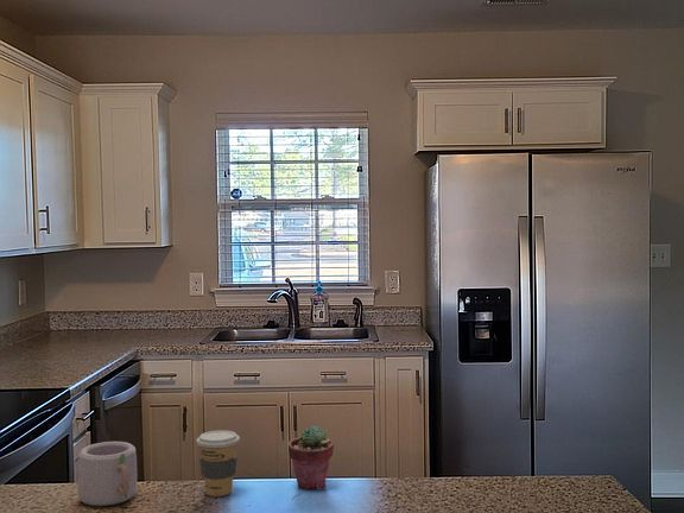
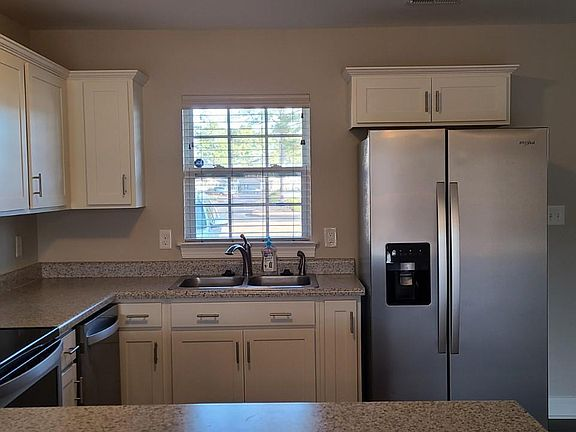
- potted succulent (311, 455)
- coffee cup (218, 463)
- mug (114, 473)
